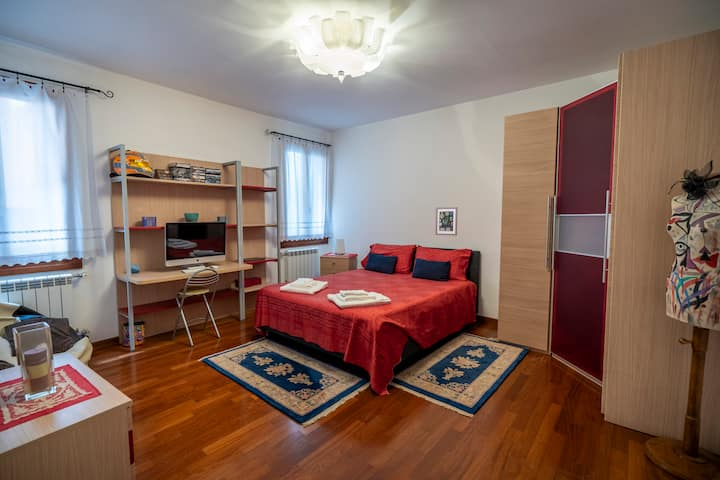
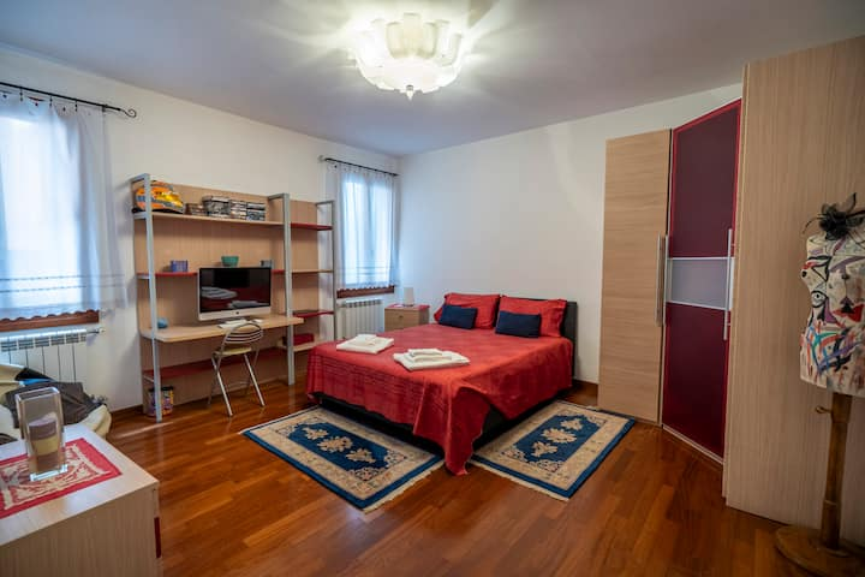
- wall art (446, 221)
